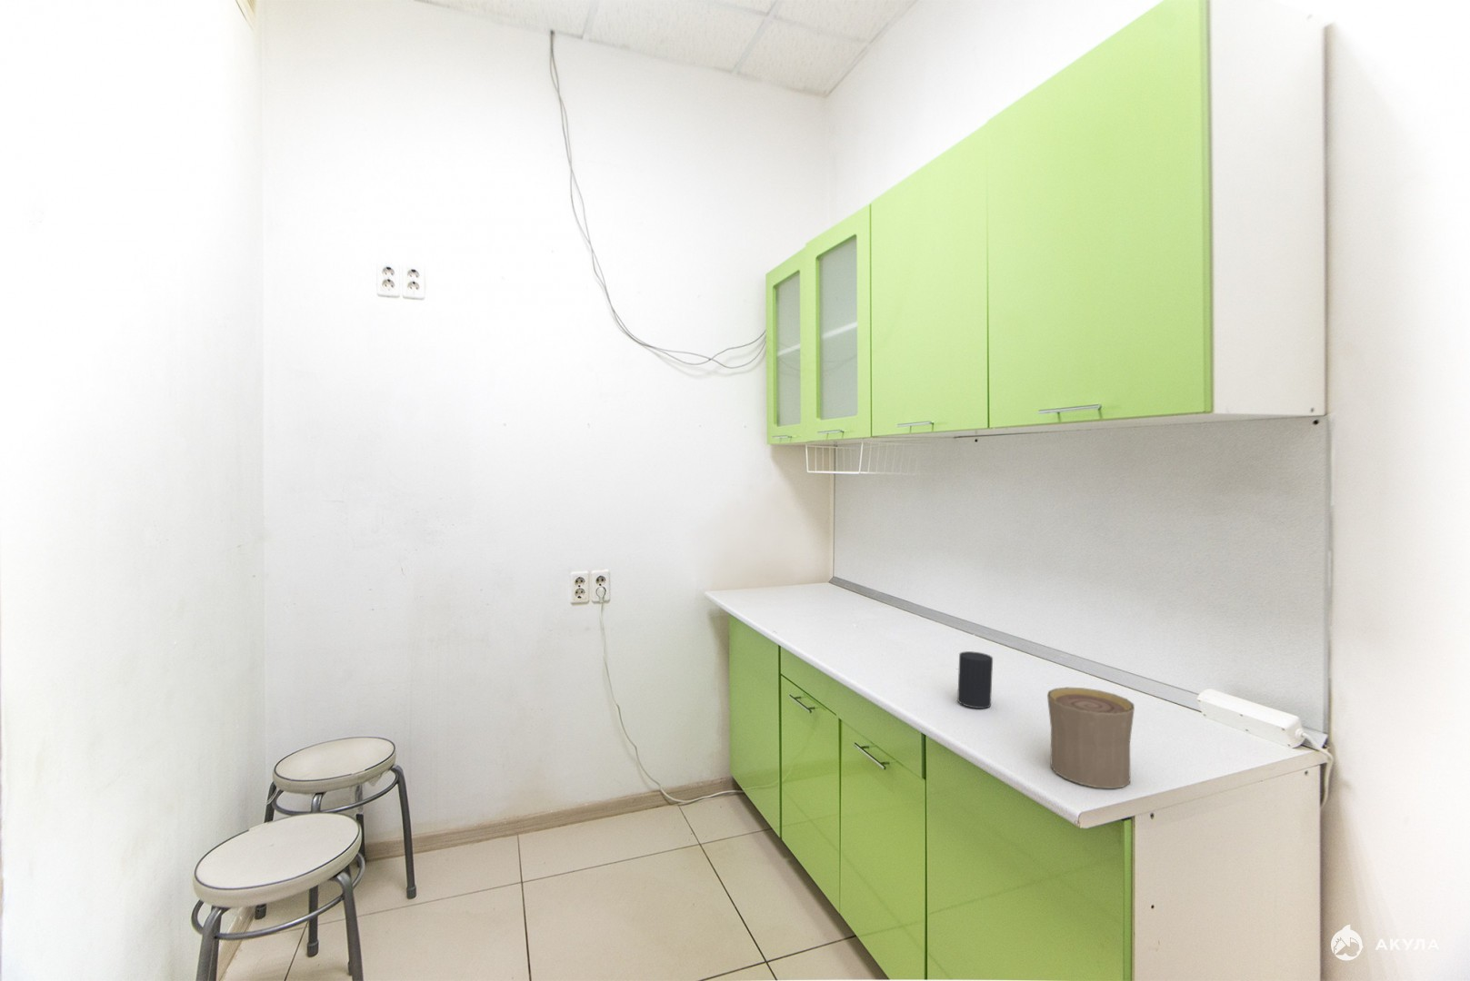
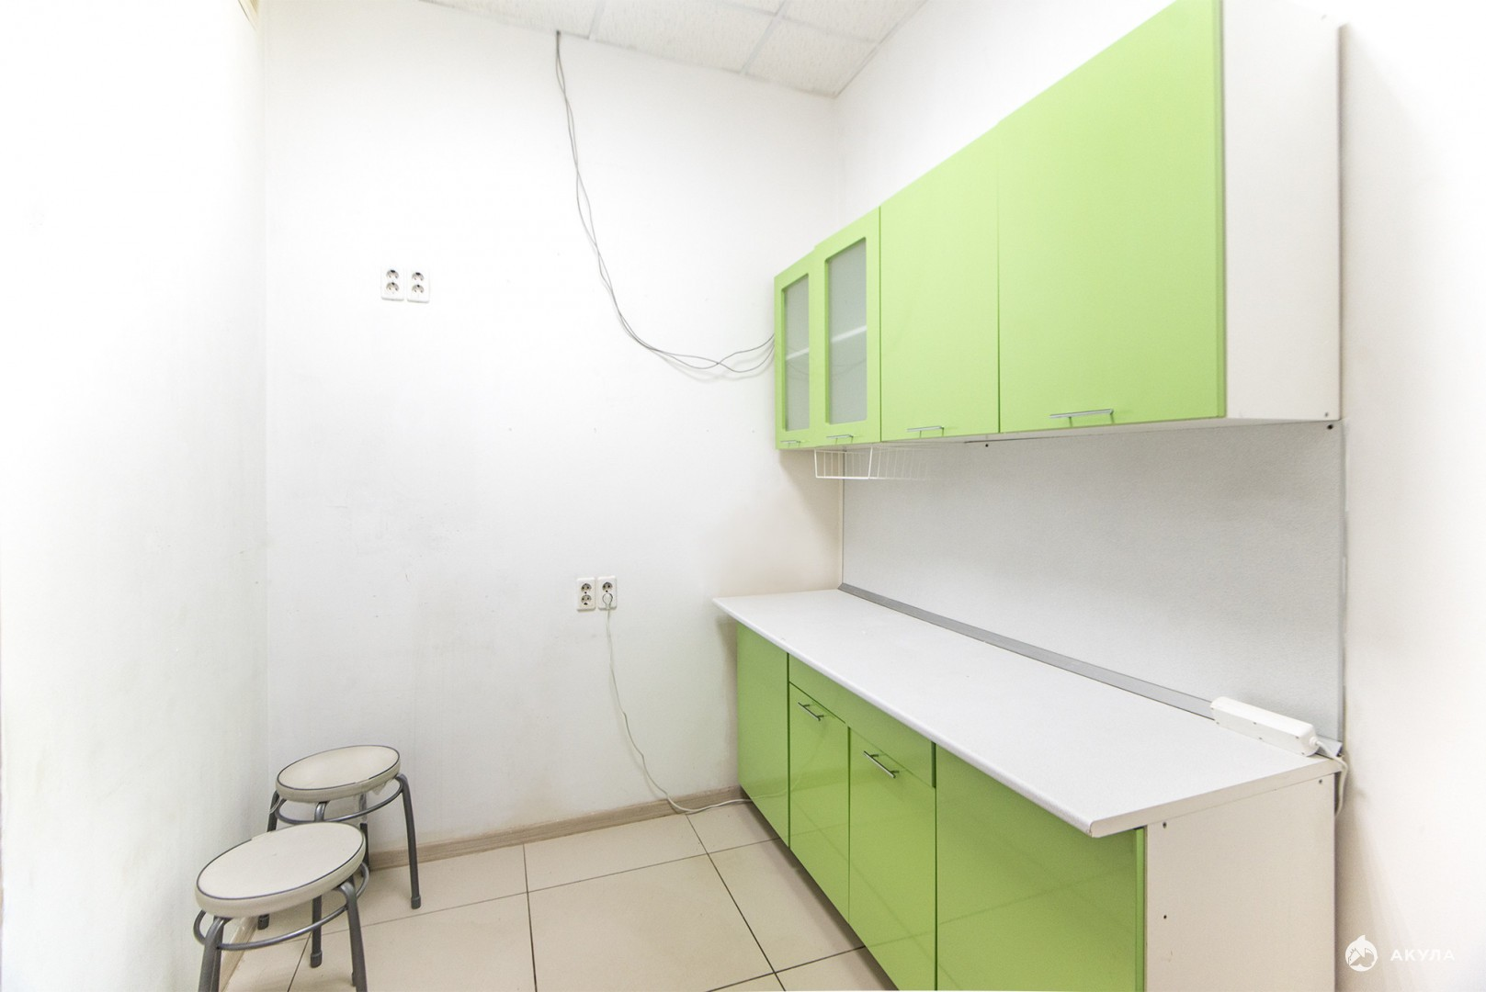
- cup (975, 679)
- cup (1089, 735)
